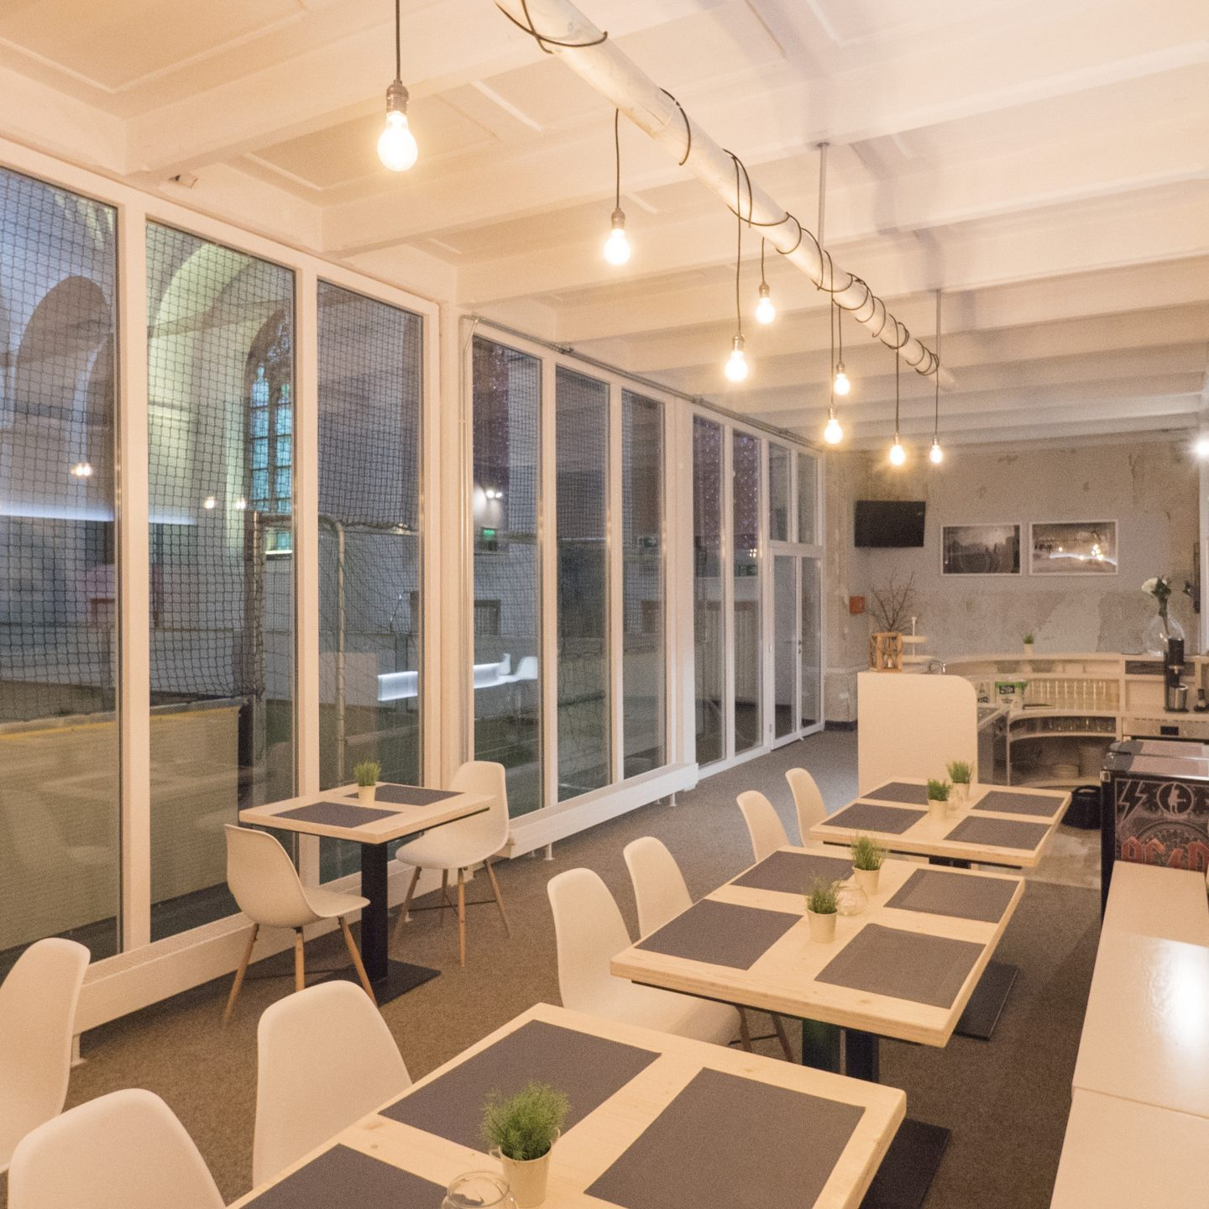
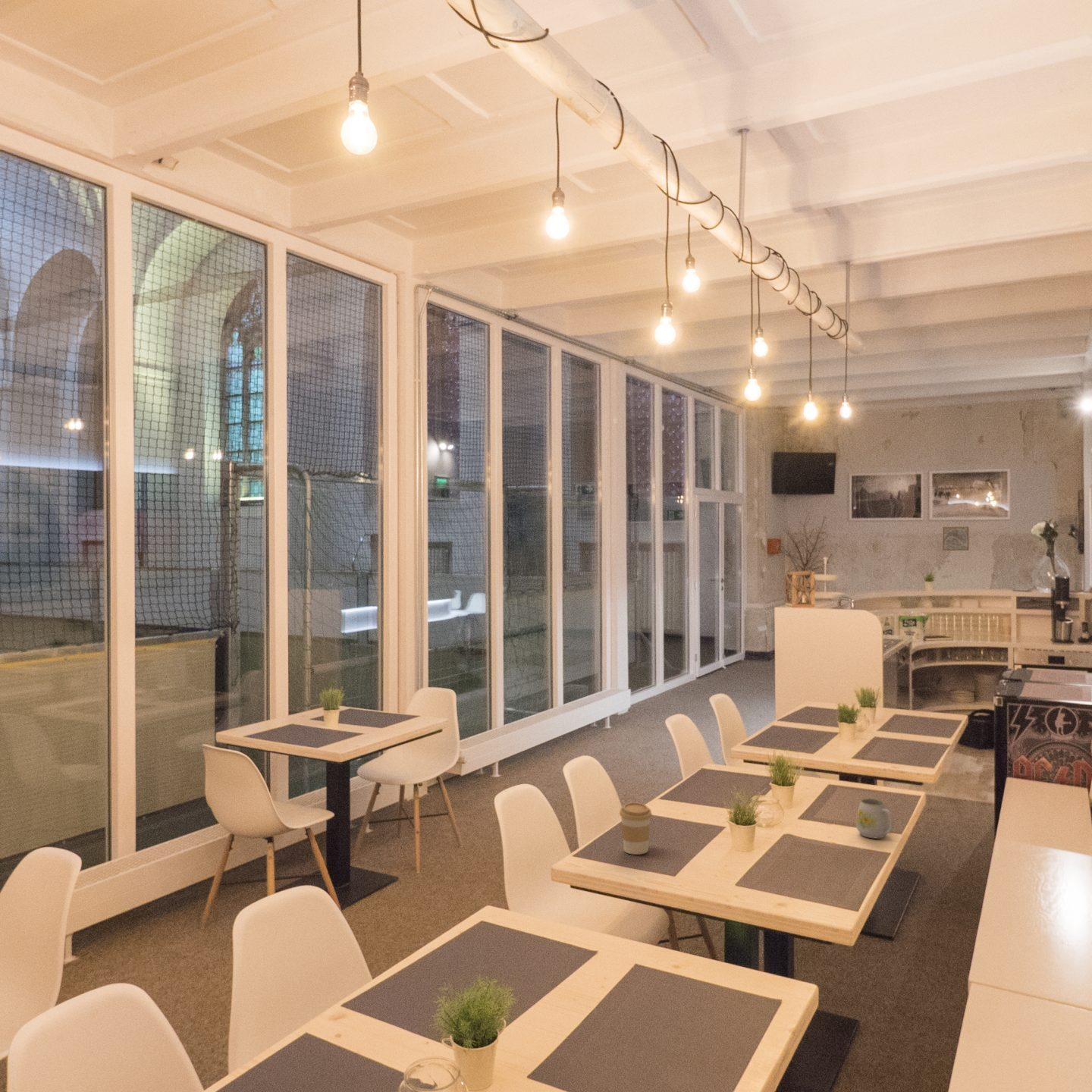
+ coffee cup (635, 827)
+ mug (876, 819)
+ wall art (956, 538)
